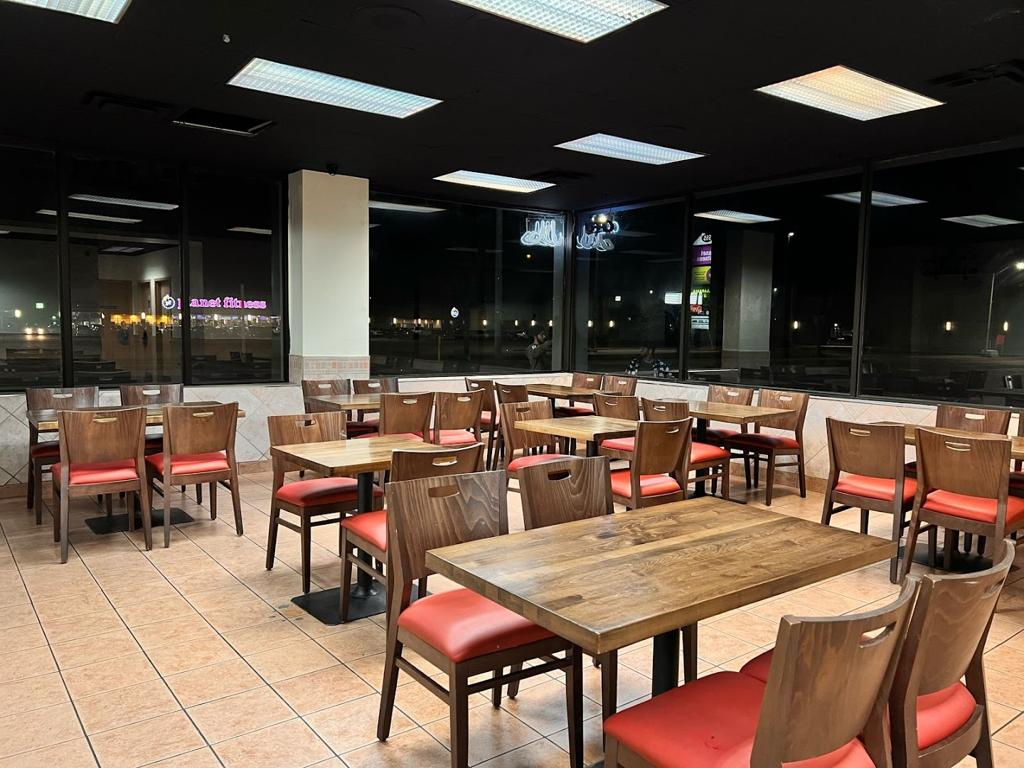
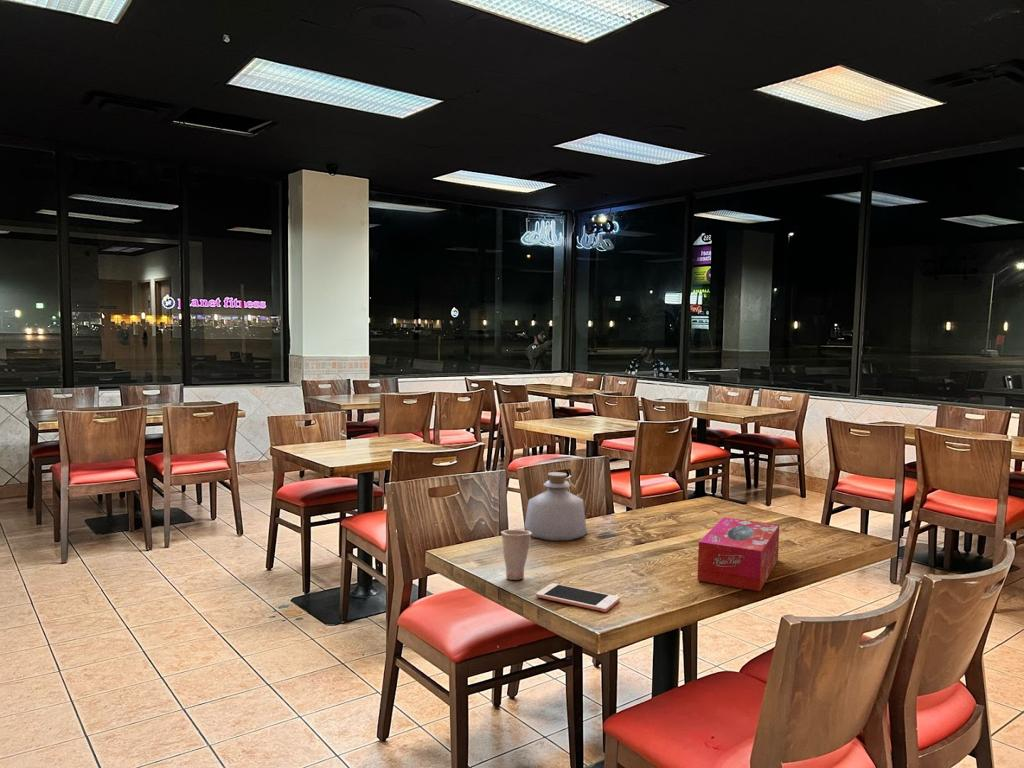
+ cup (515, 553)
+ cell phone (577, 597)
+ bottle (557, 503)
+ tissue box (740, 551)
